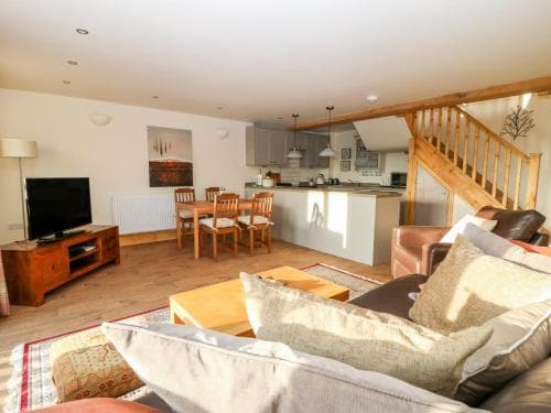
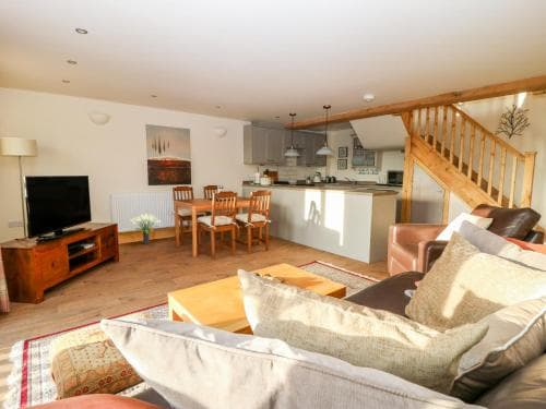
+ potted plant (146, 228)
